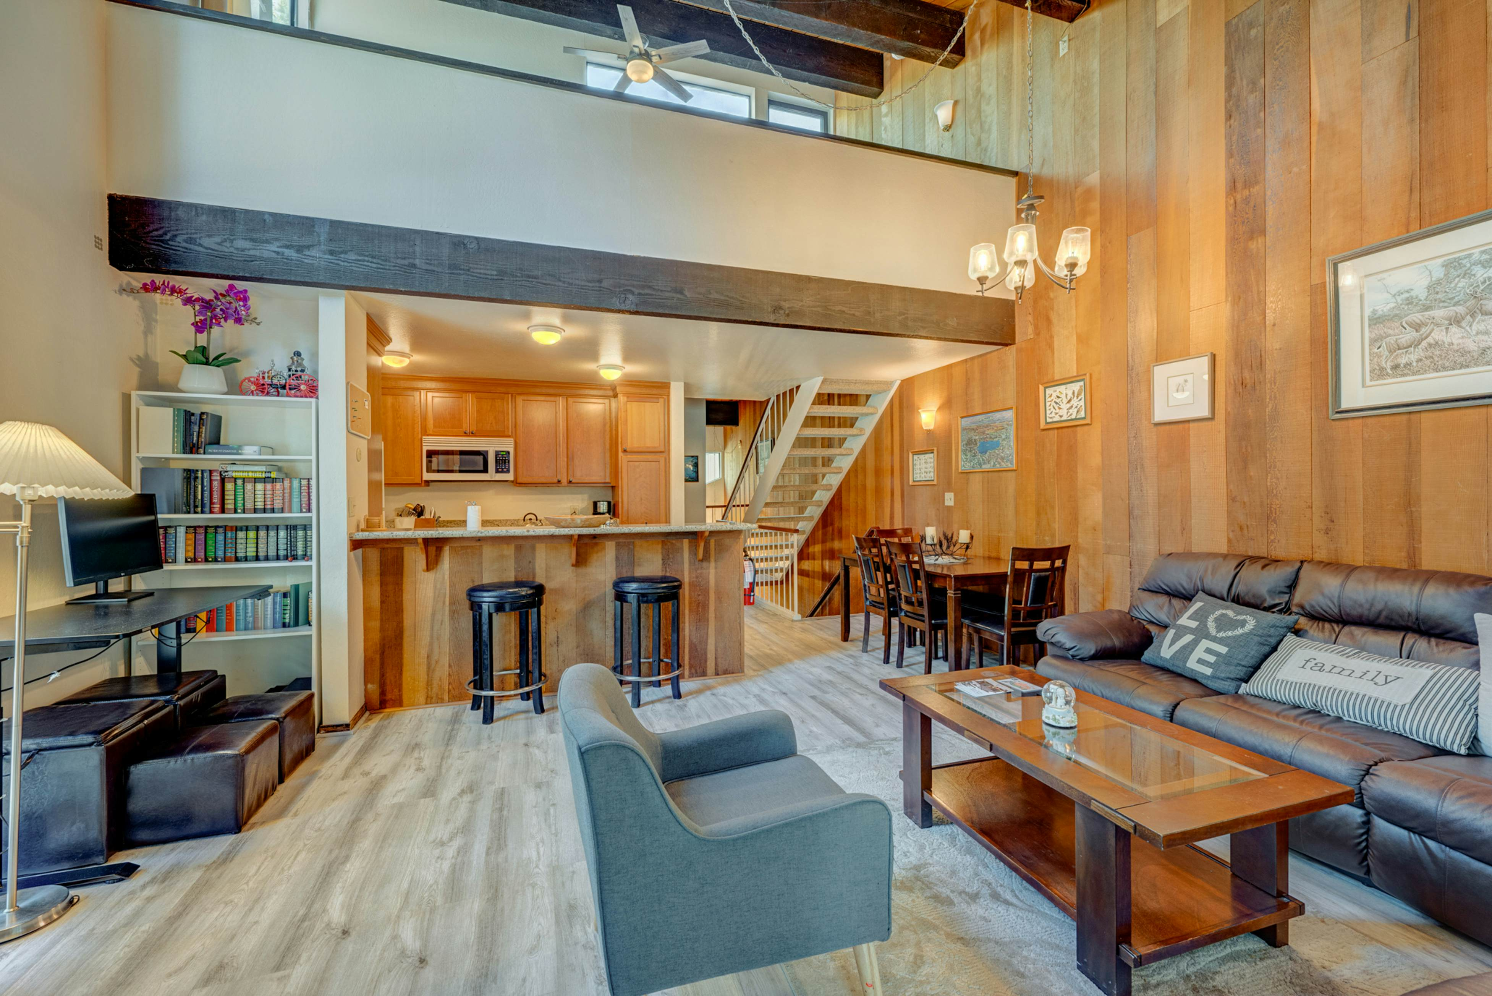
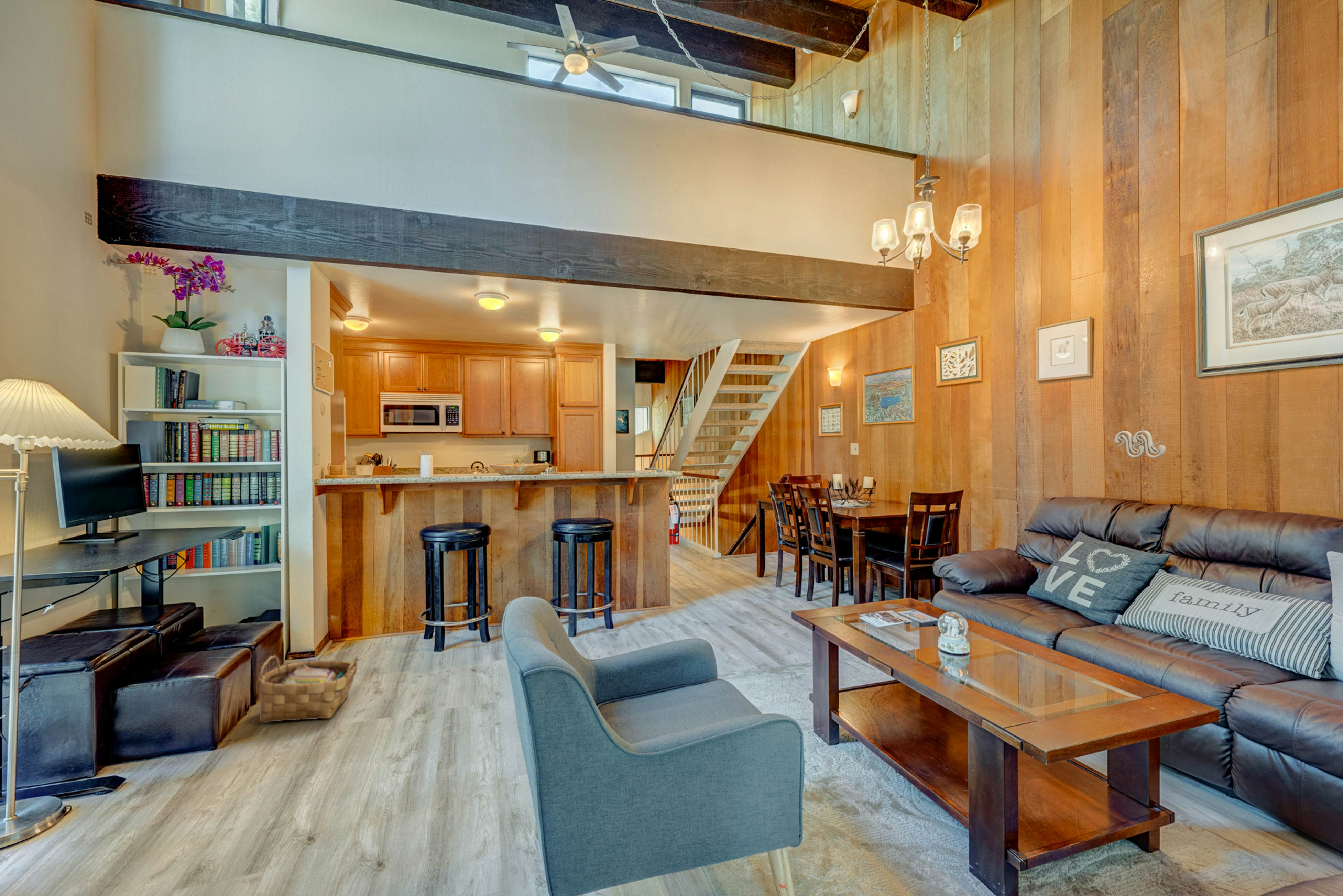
+ decorative ornament (1139, 444)
+ woven basket (311, 681)
